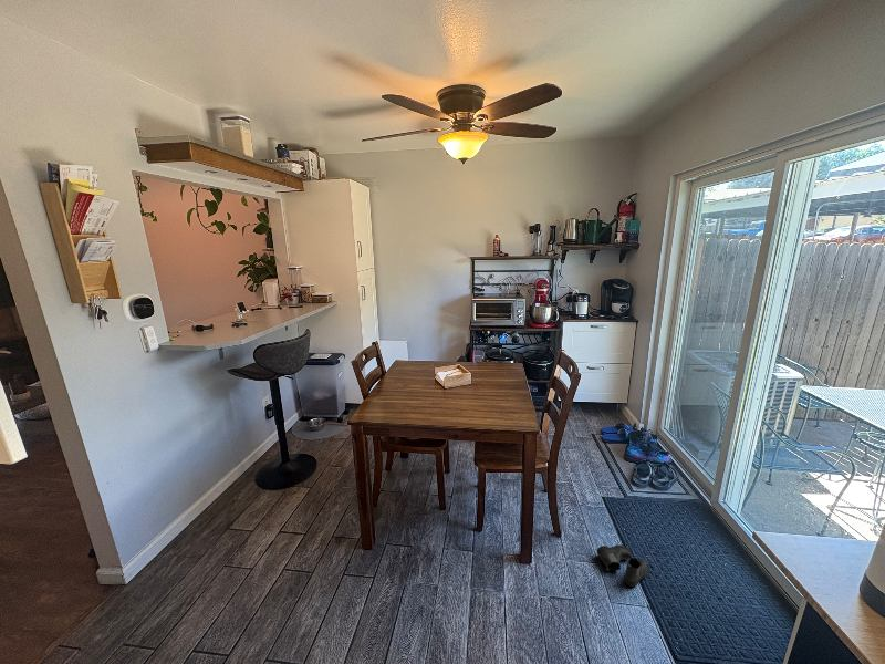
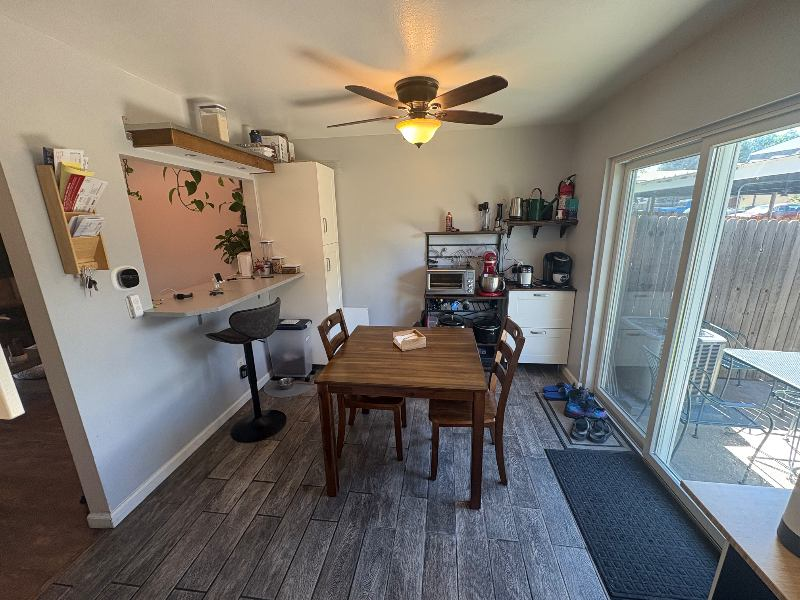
- boots (621, 557)
